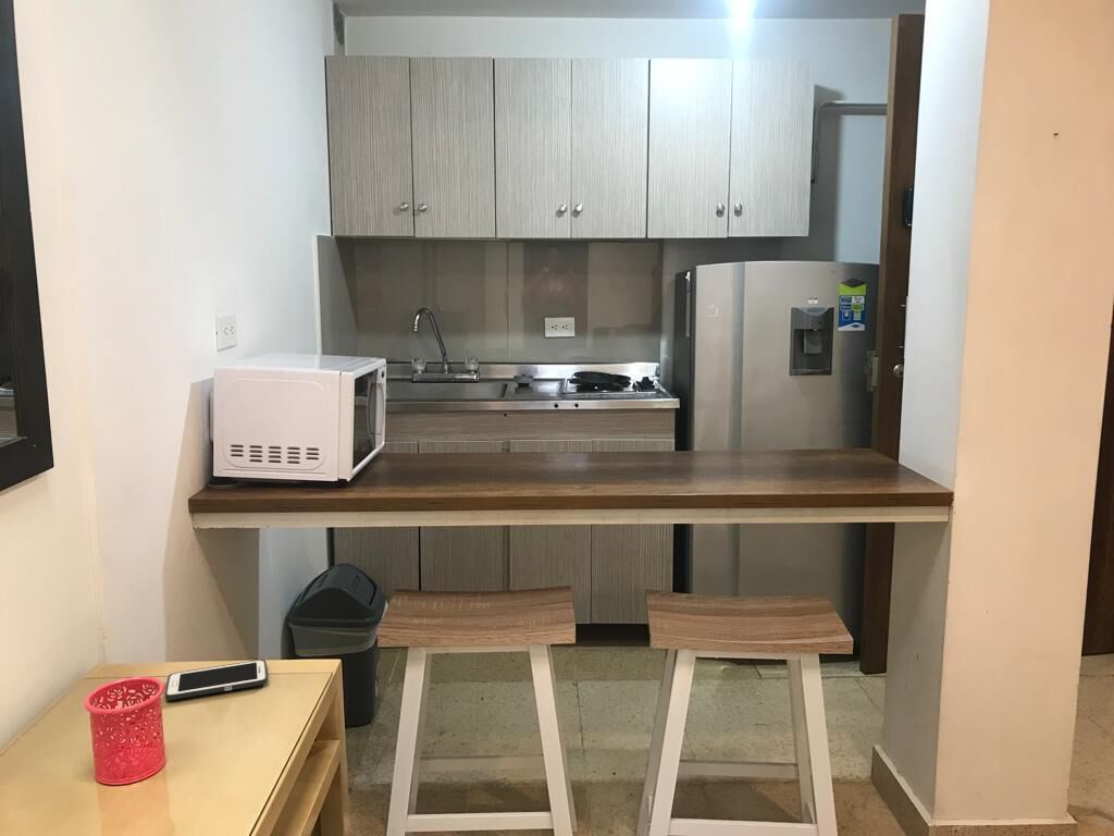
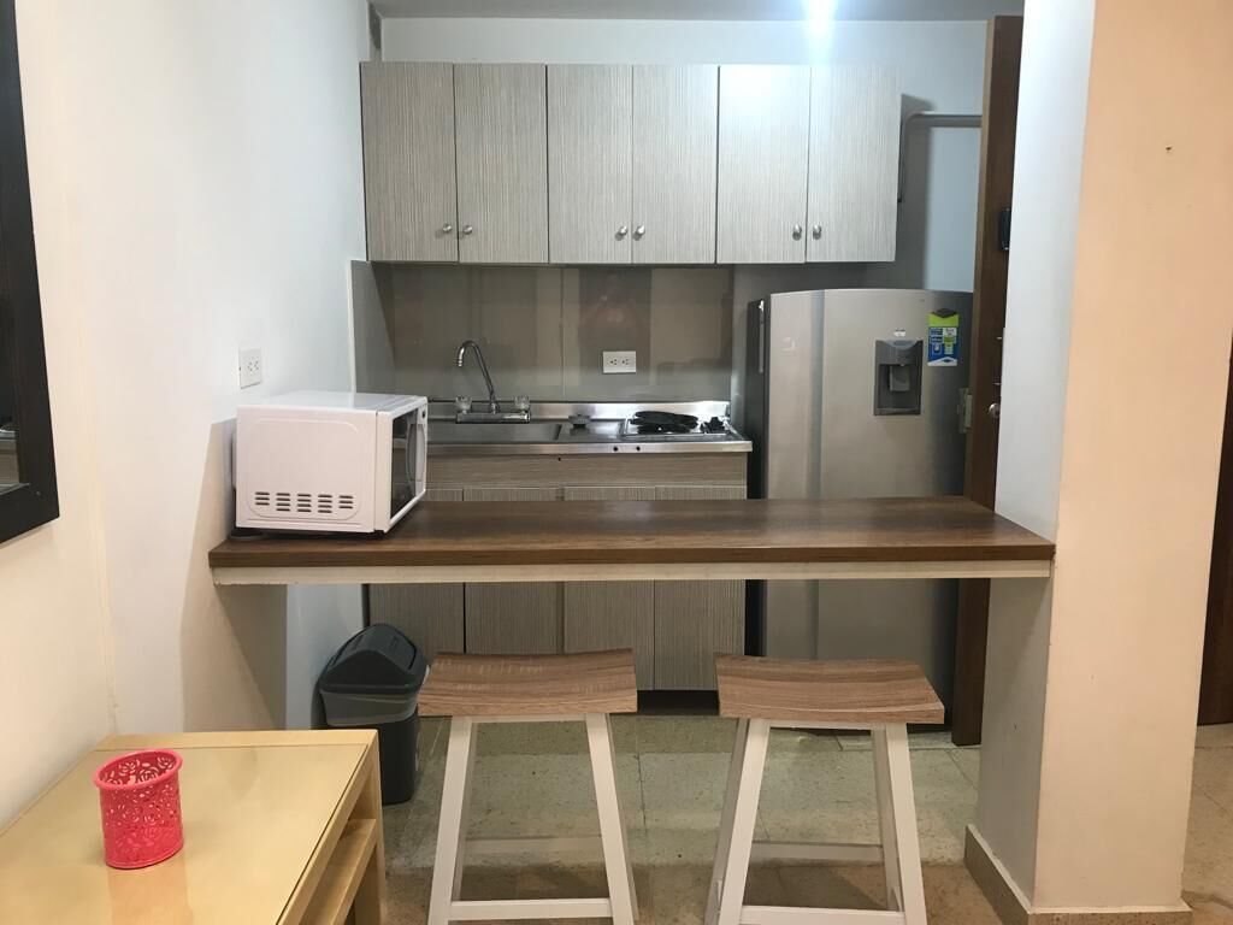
- cell phone (218, 679)
